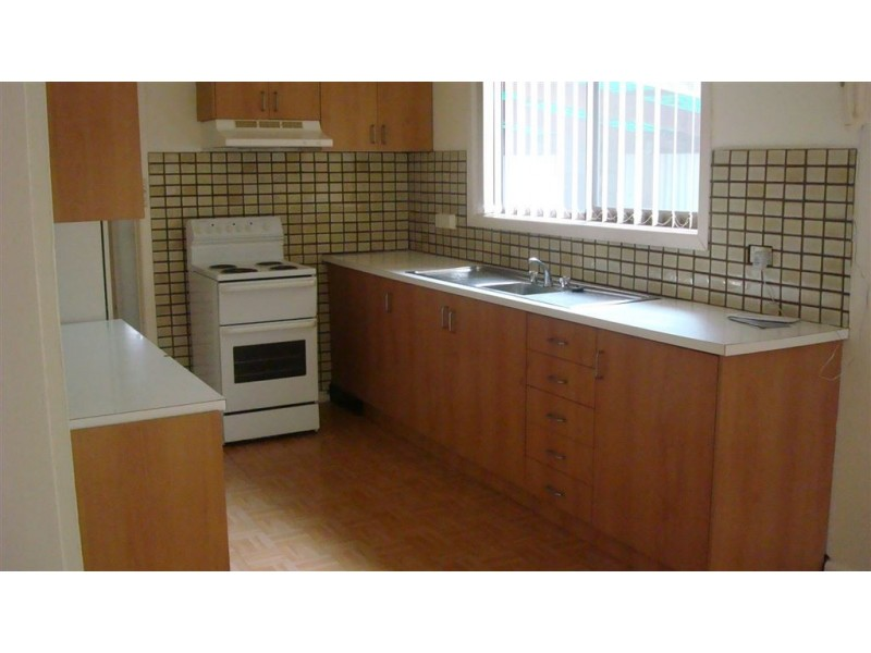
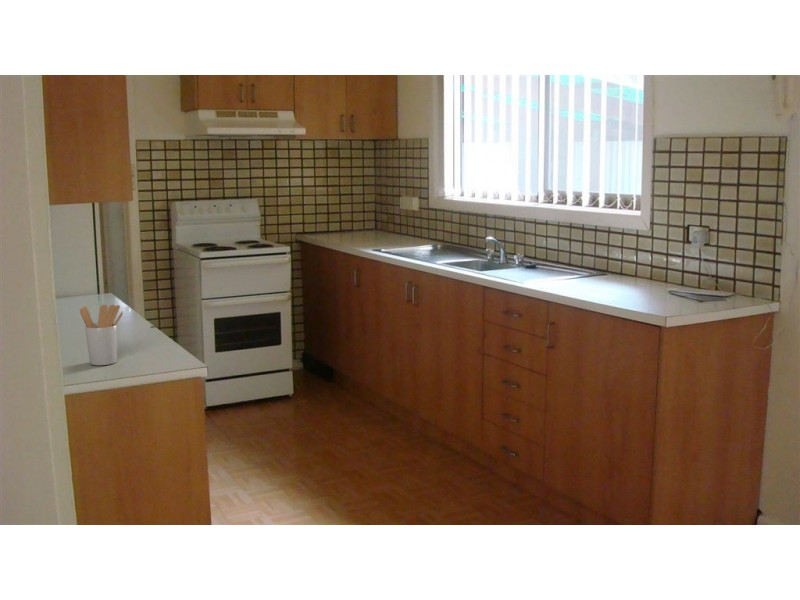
+ utensil holder (104, 333)
